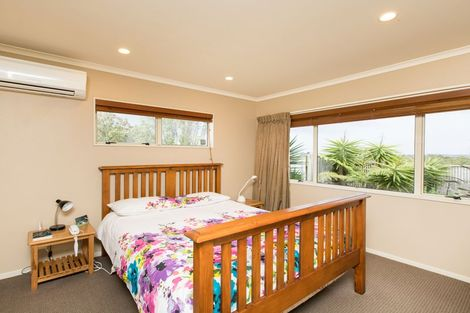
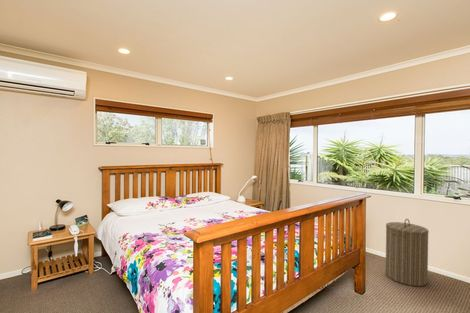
+ laundry hamper (406, 248)
